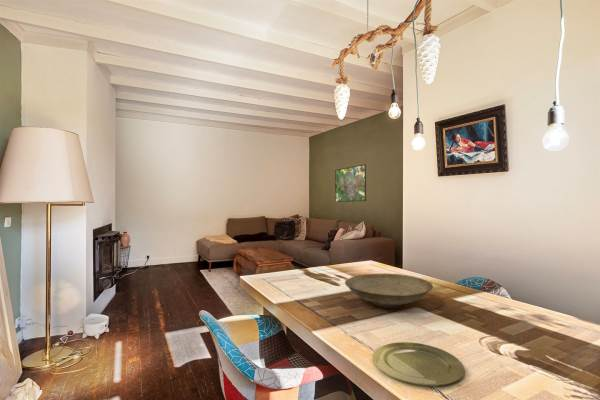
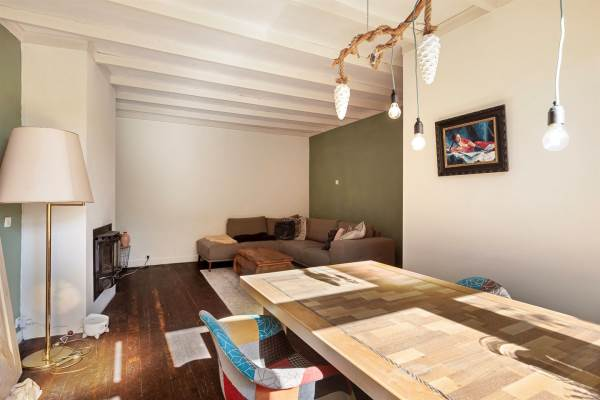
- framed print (349, 184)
- decorative bowl (387, 293)
- plate (416, 361)
